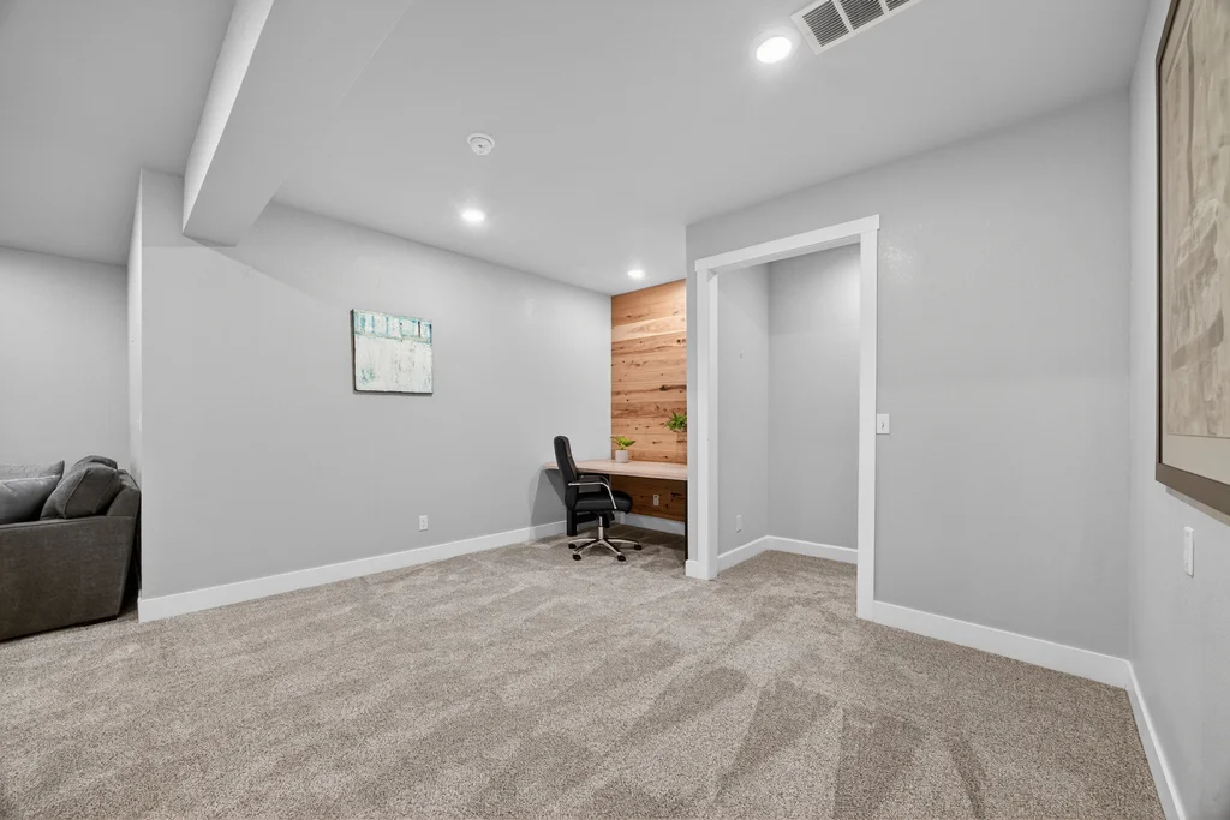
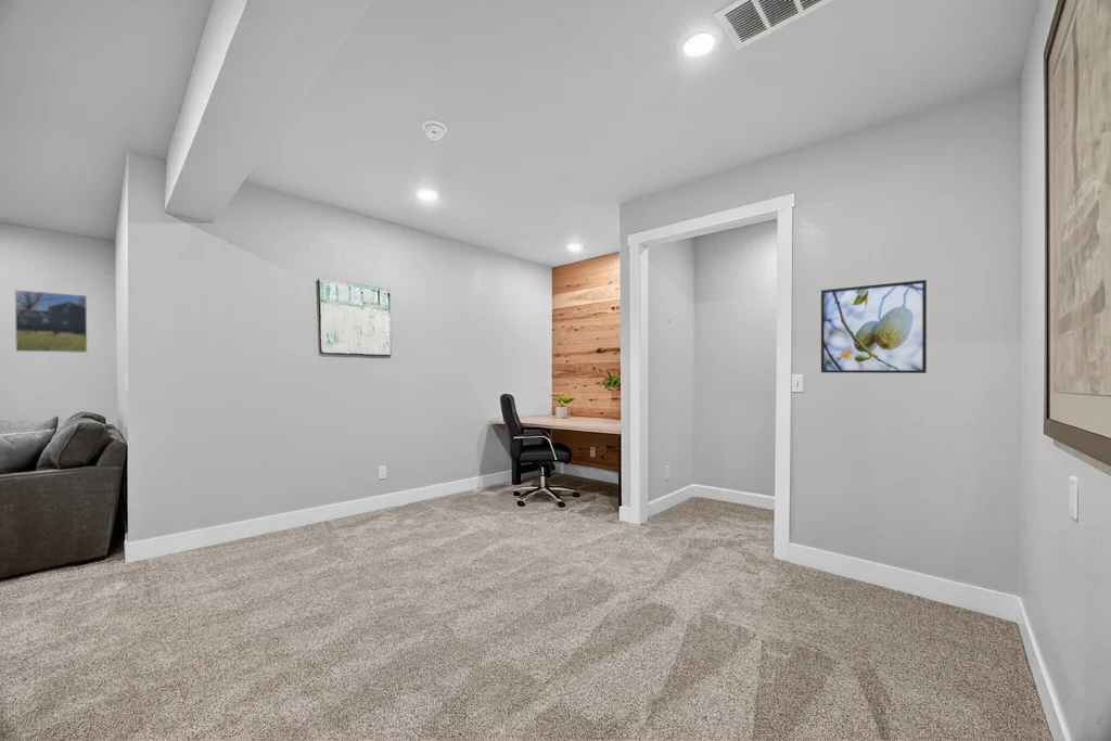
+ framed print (52, 322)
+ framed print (870, 329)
